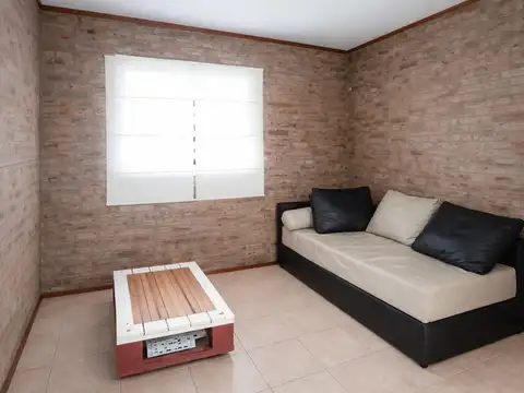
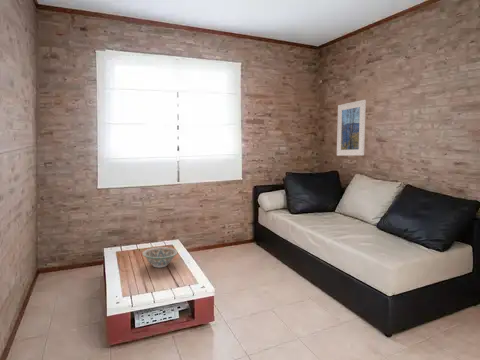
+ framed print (350, 129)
+ decorative bowl (160, 258)
